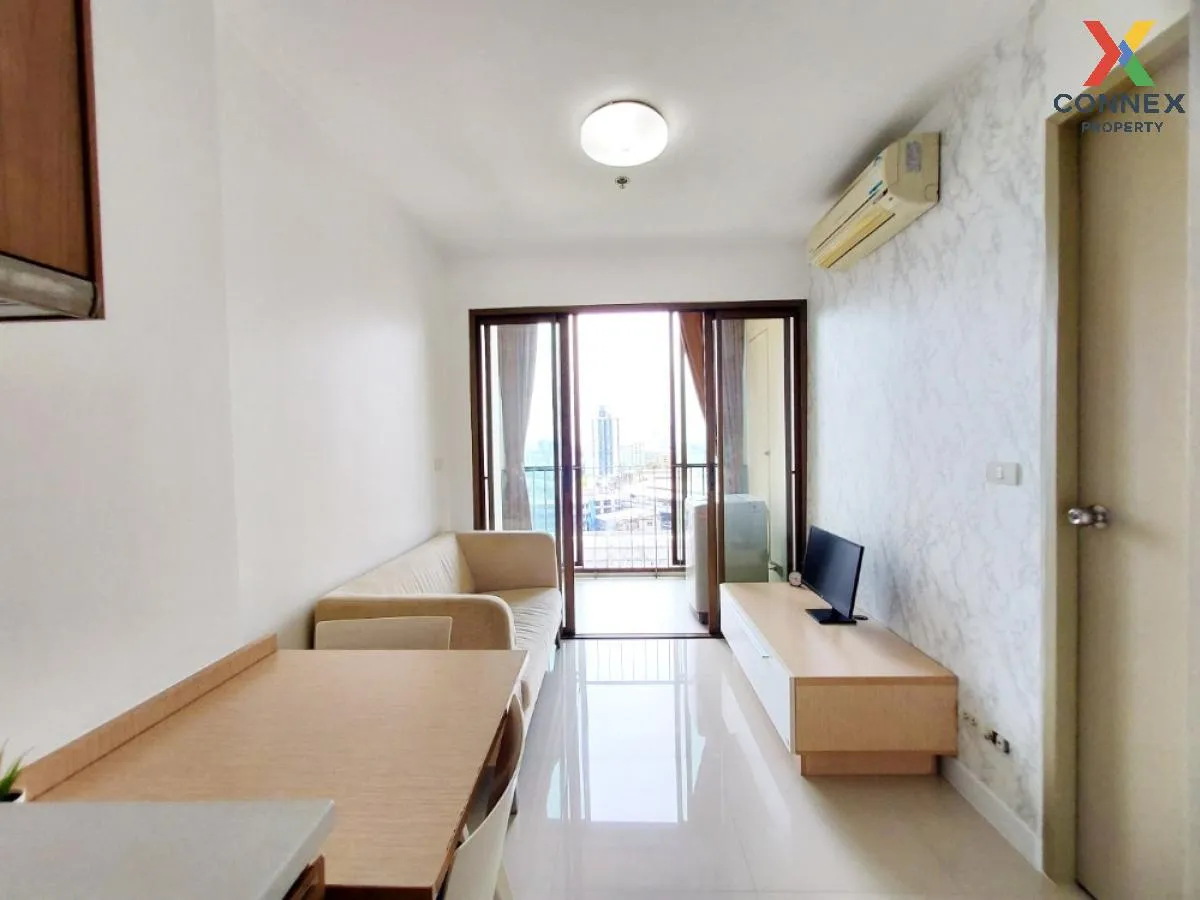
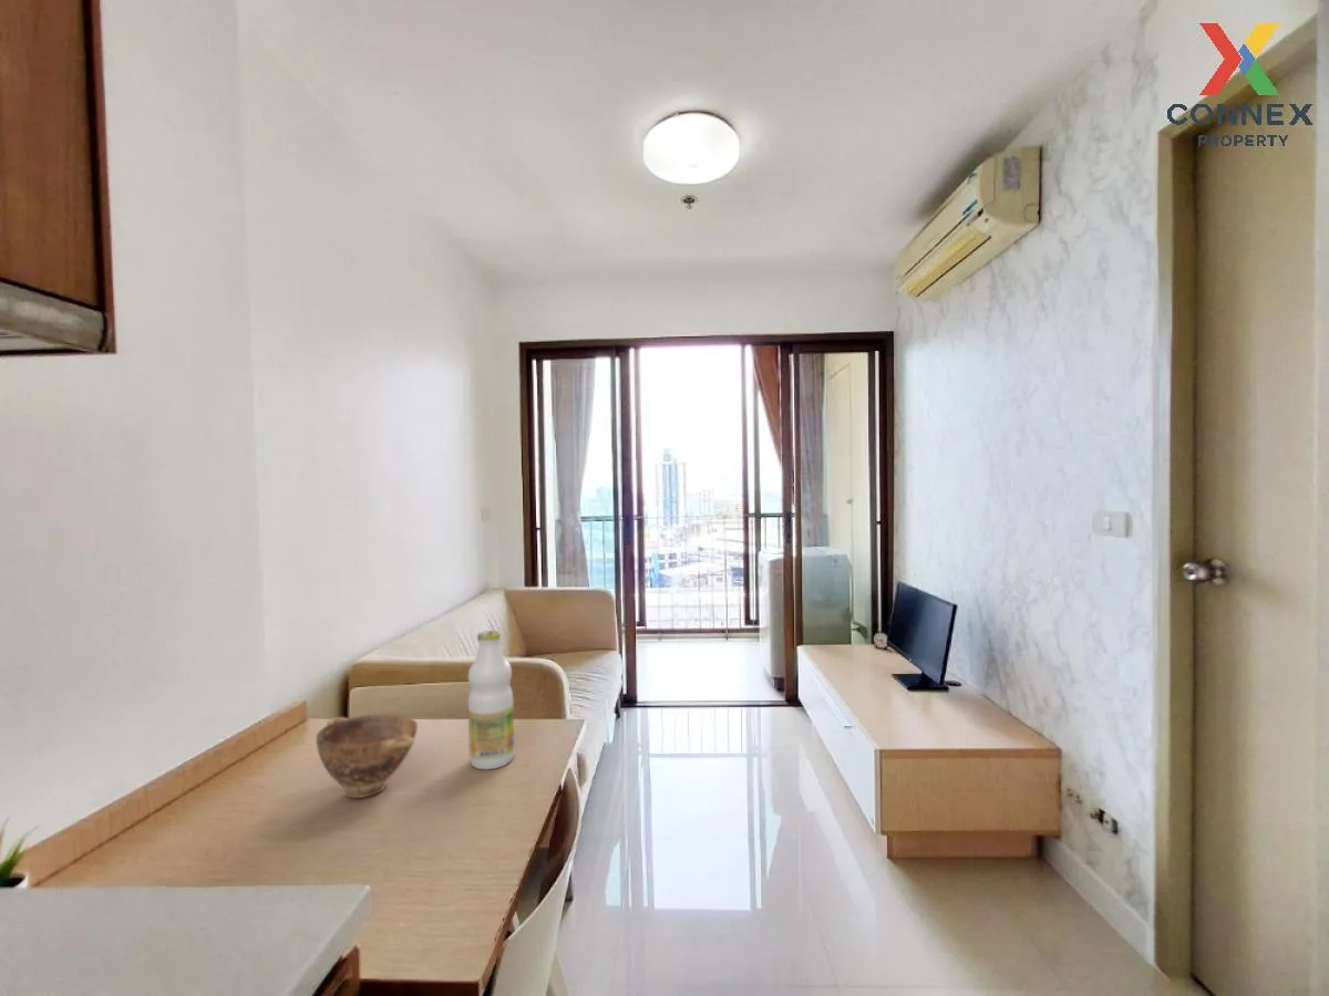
+ bowl (369, 756)
+ bottle (491, 696)
